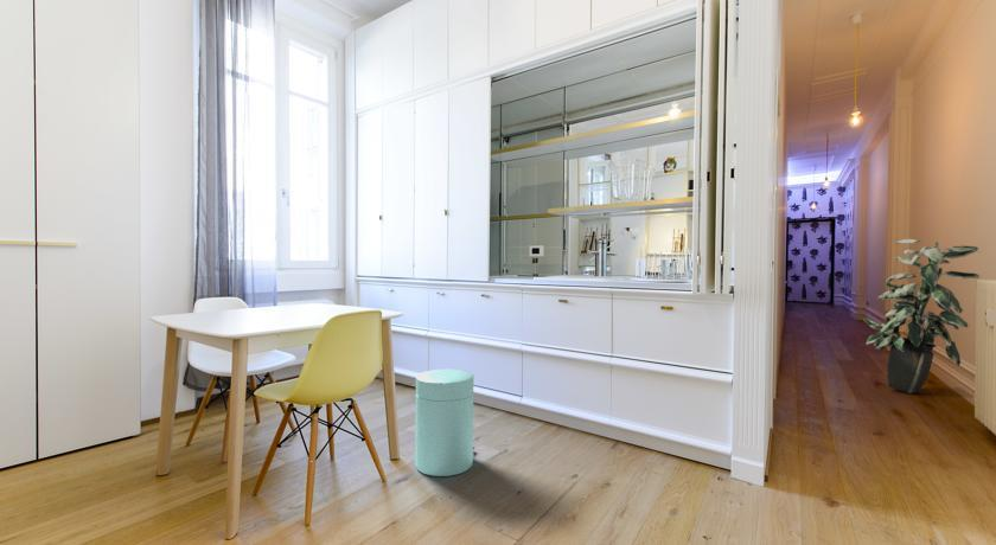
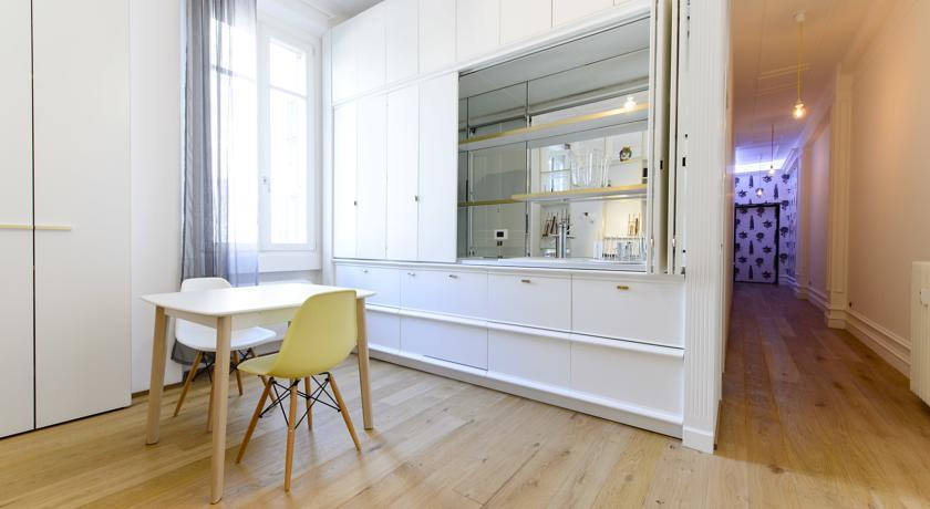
- indoor plant (917, 315)
- trash can (447, 417)
